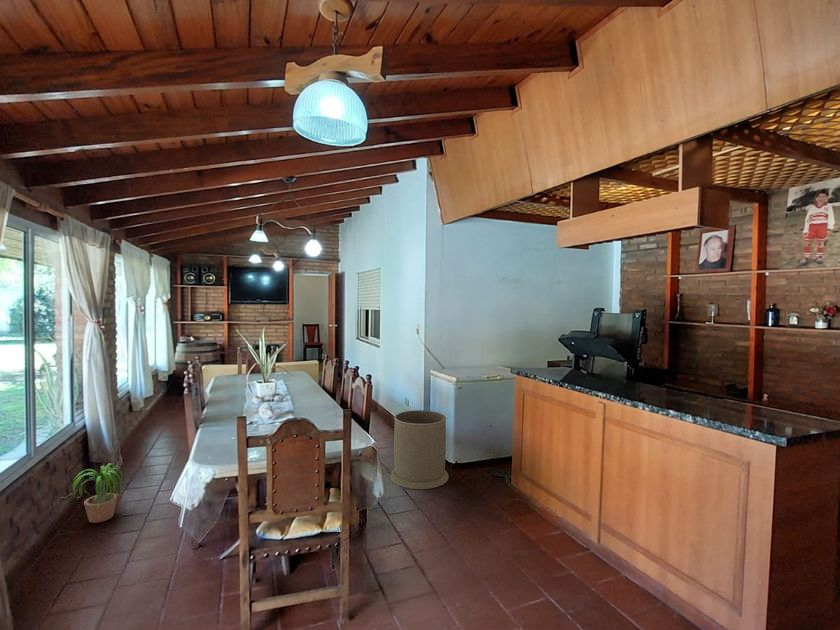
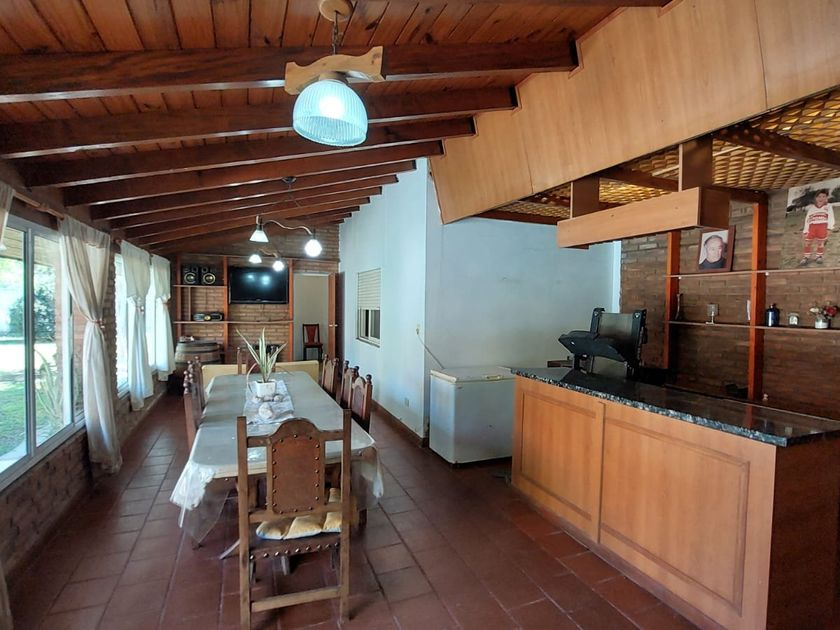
- trash can (419, 446)
- potted plant (96, 492)
